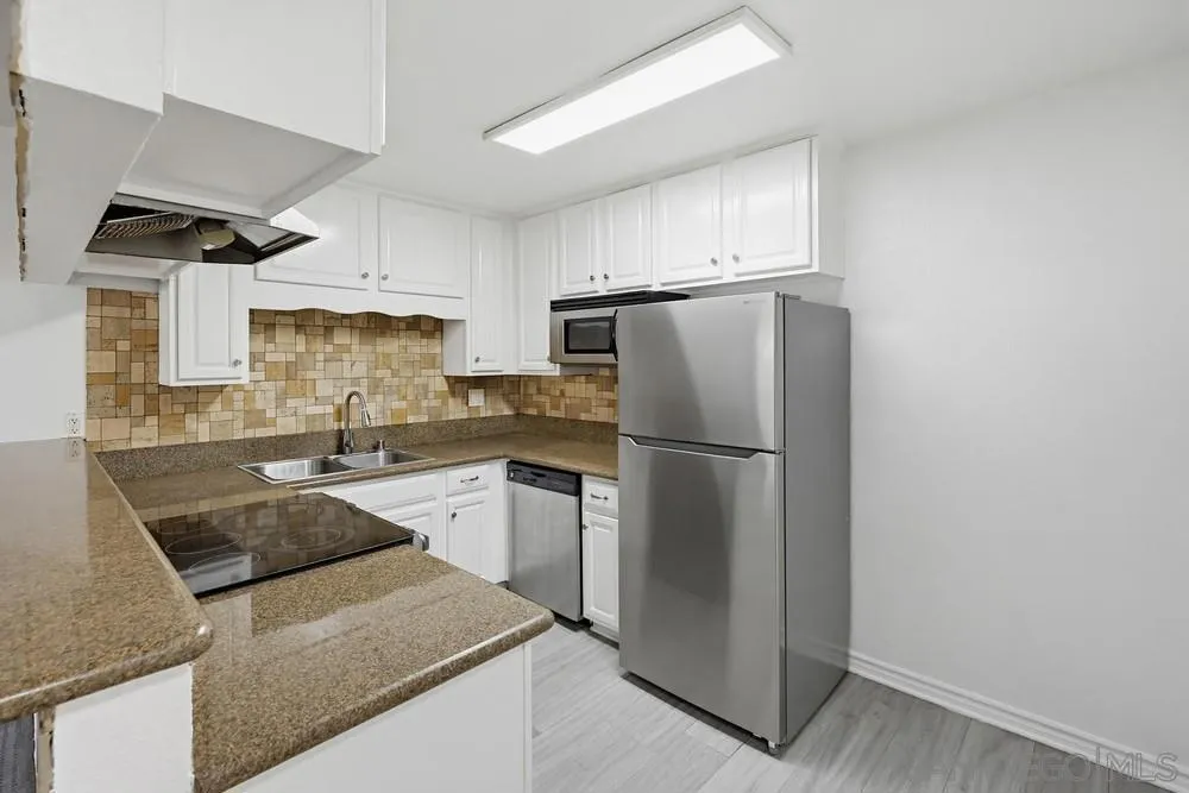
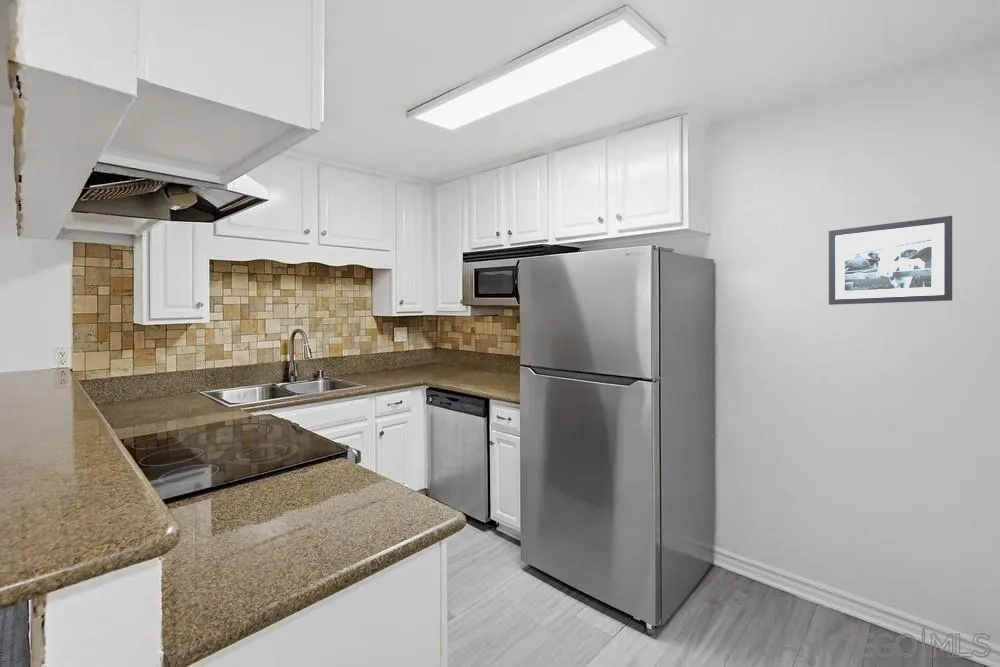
+ picture frame (886, 263)
